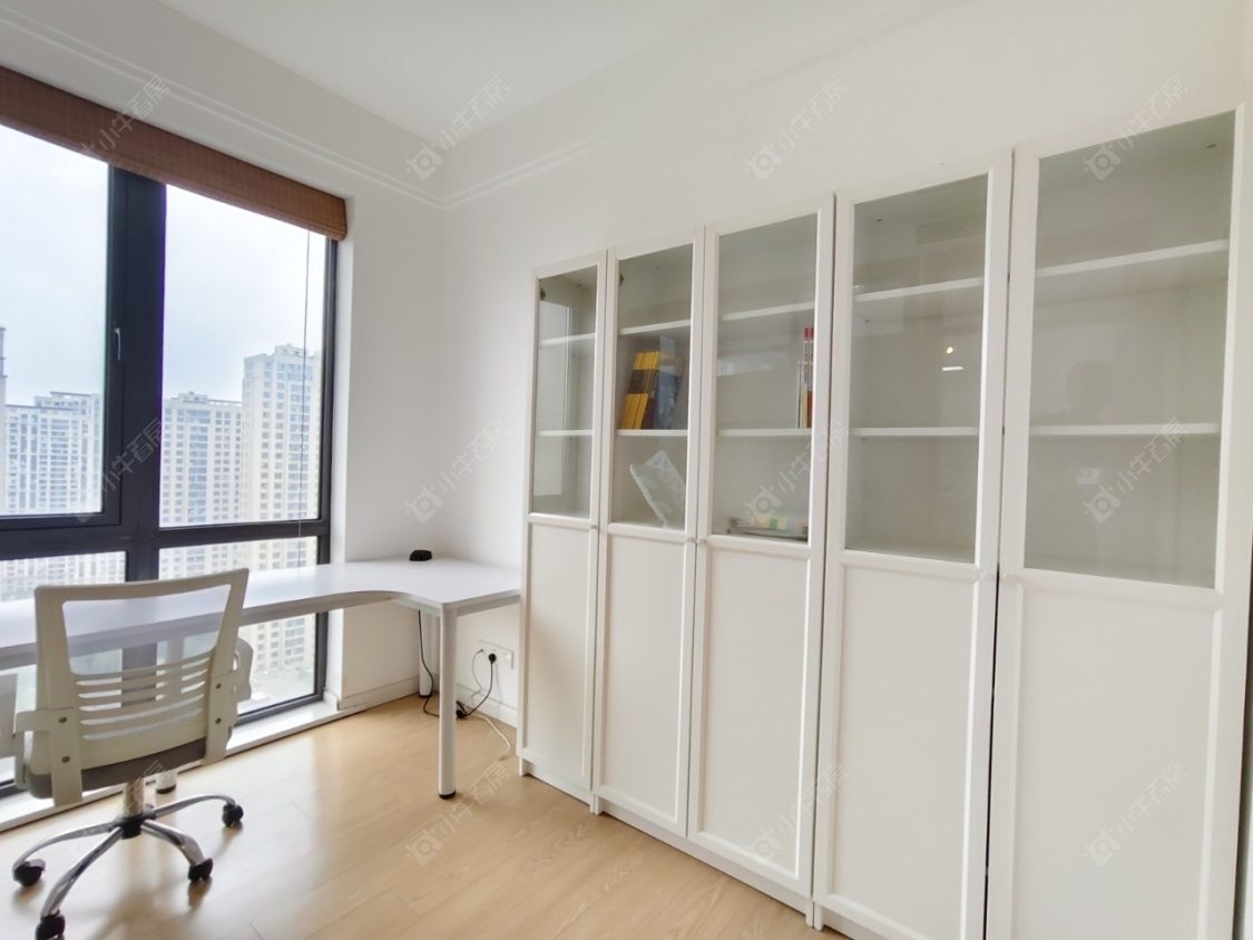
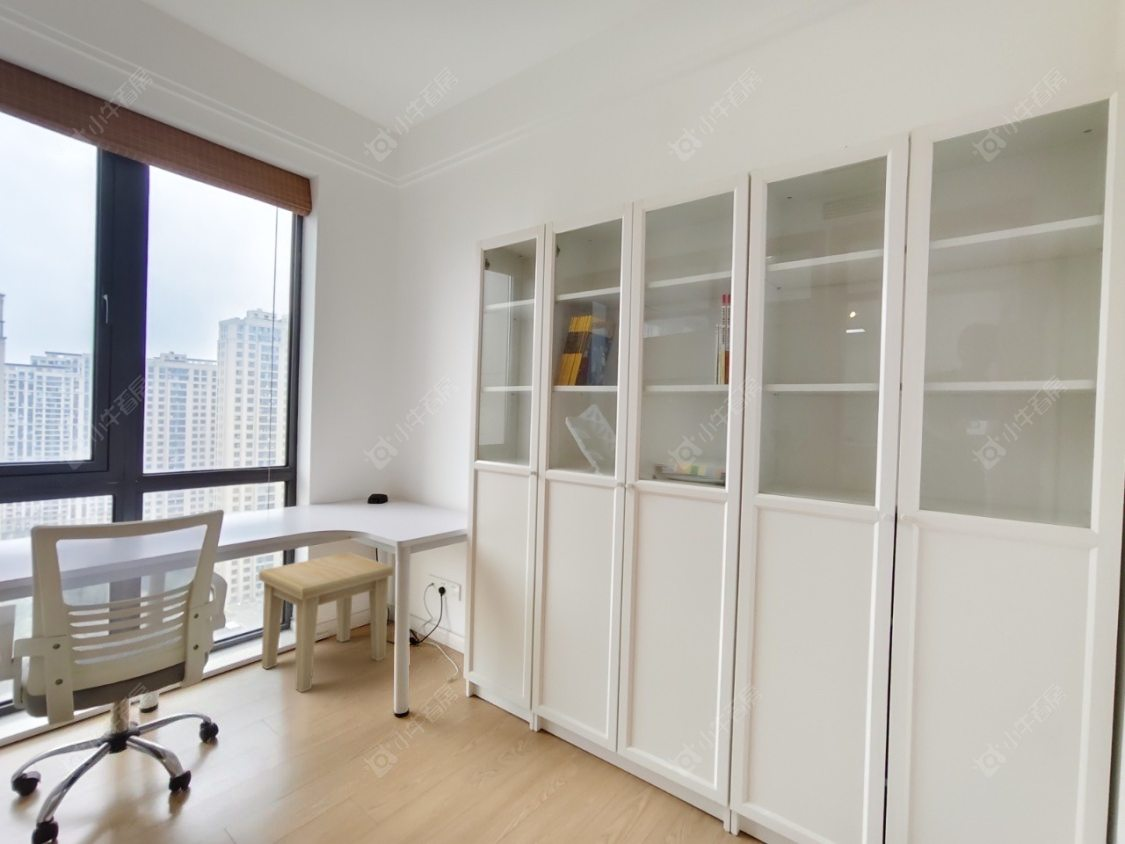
+ side table (317, 613)
